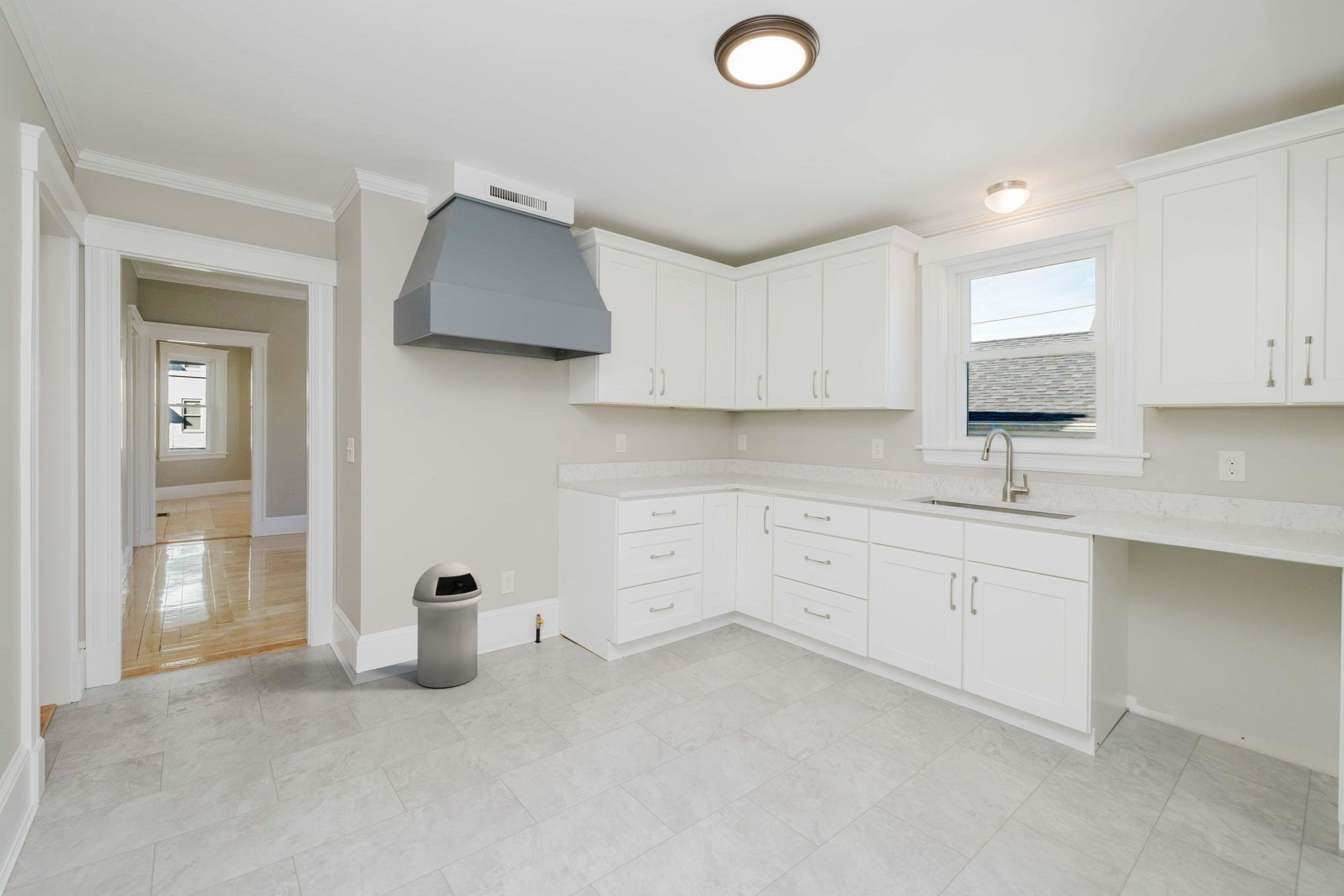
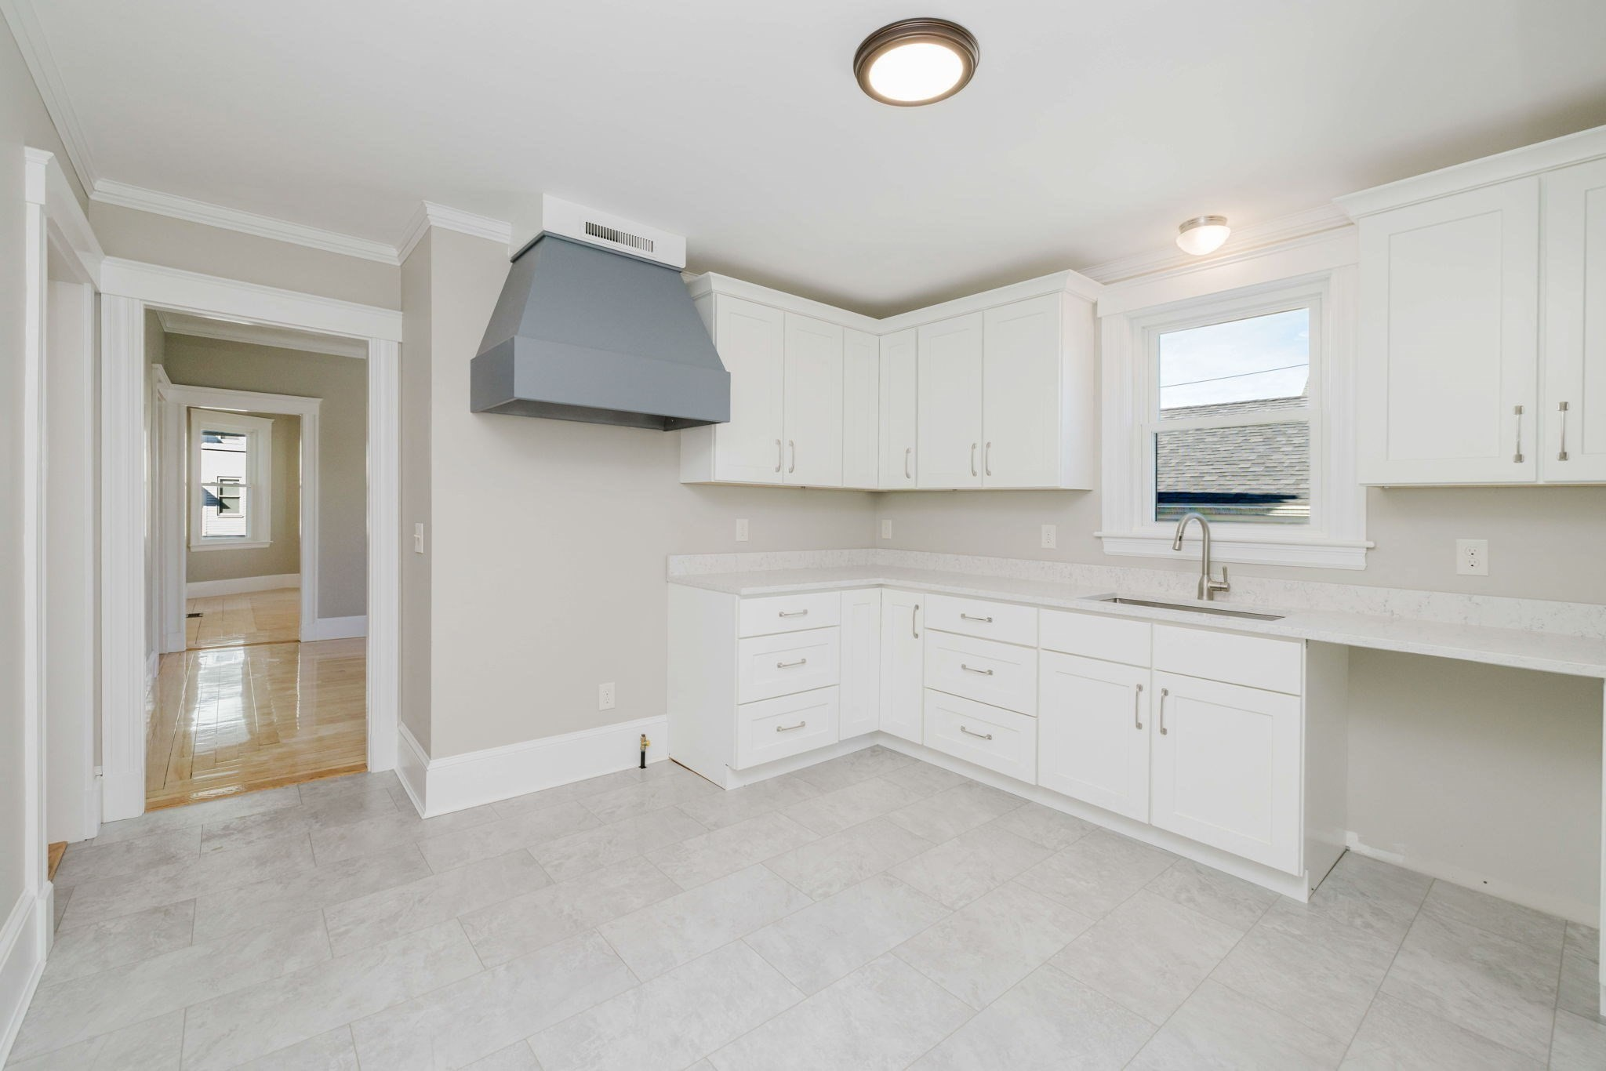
- trash bin (448, 619)
